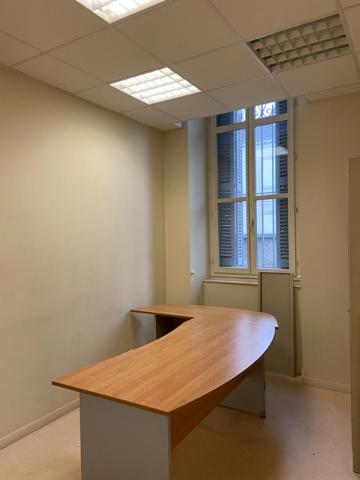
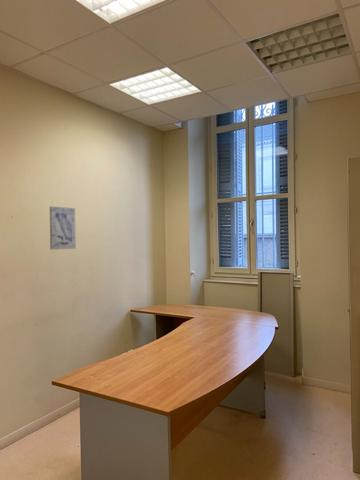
+ wall art (63, 228)
